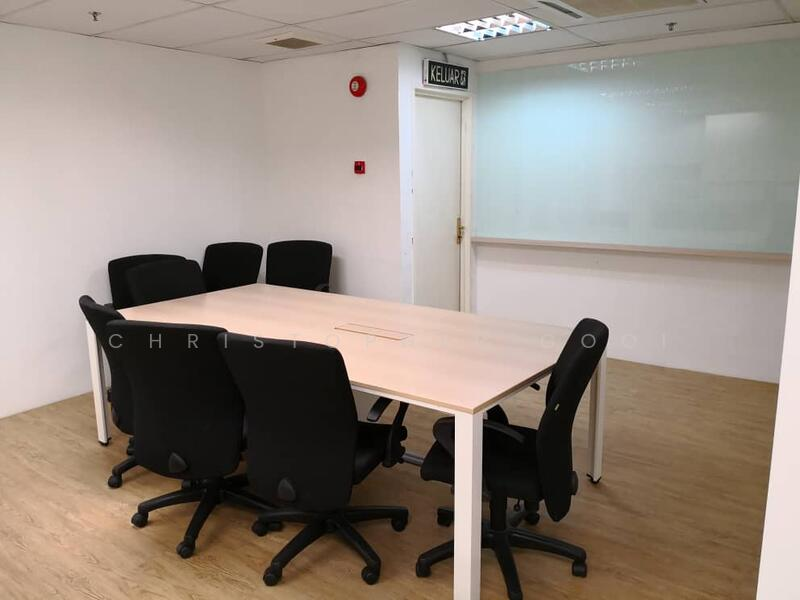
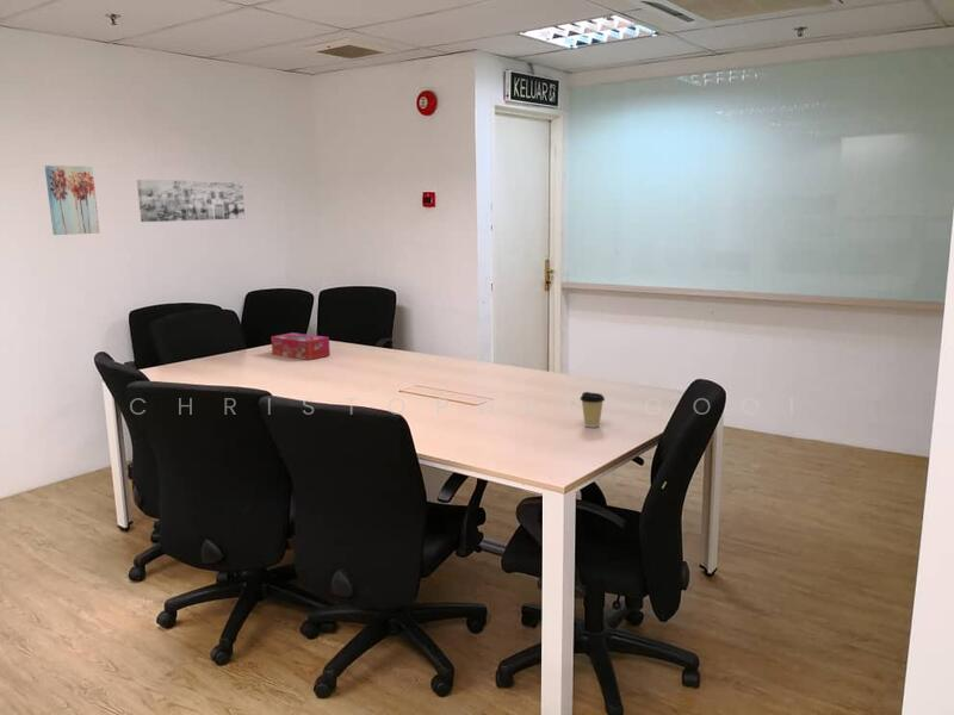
+ tissue box (299, 346)
+ coffee cup (591, 409)
+ wall art (73, 200)
+ wall art (193, 200)
